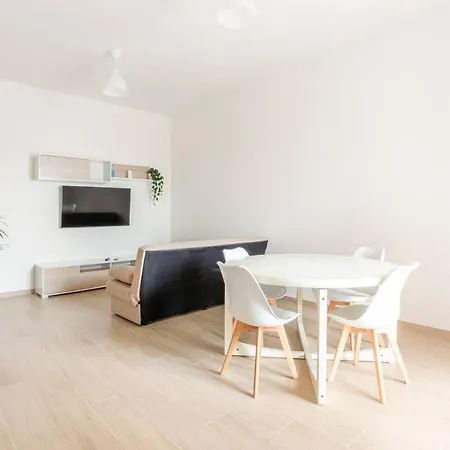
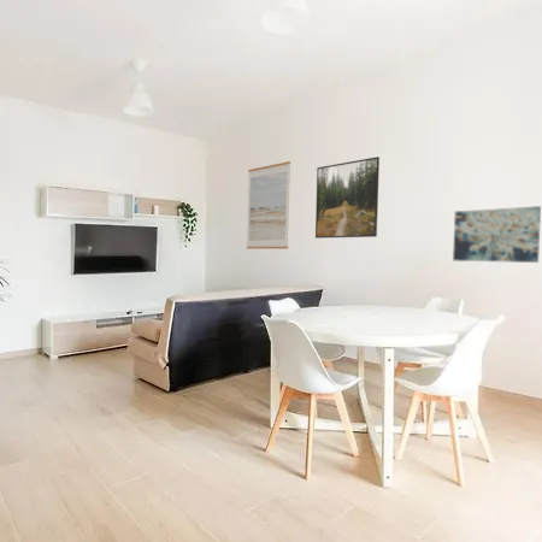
+ wall art (494, 235)
+ wall art (267, 207)
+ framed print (344, 200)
